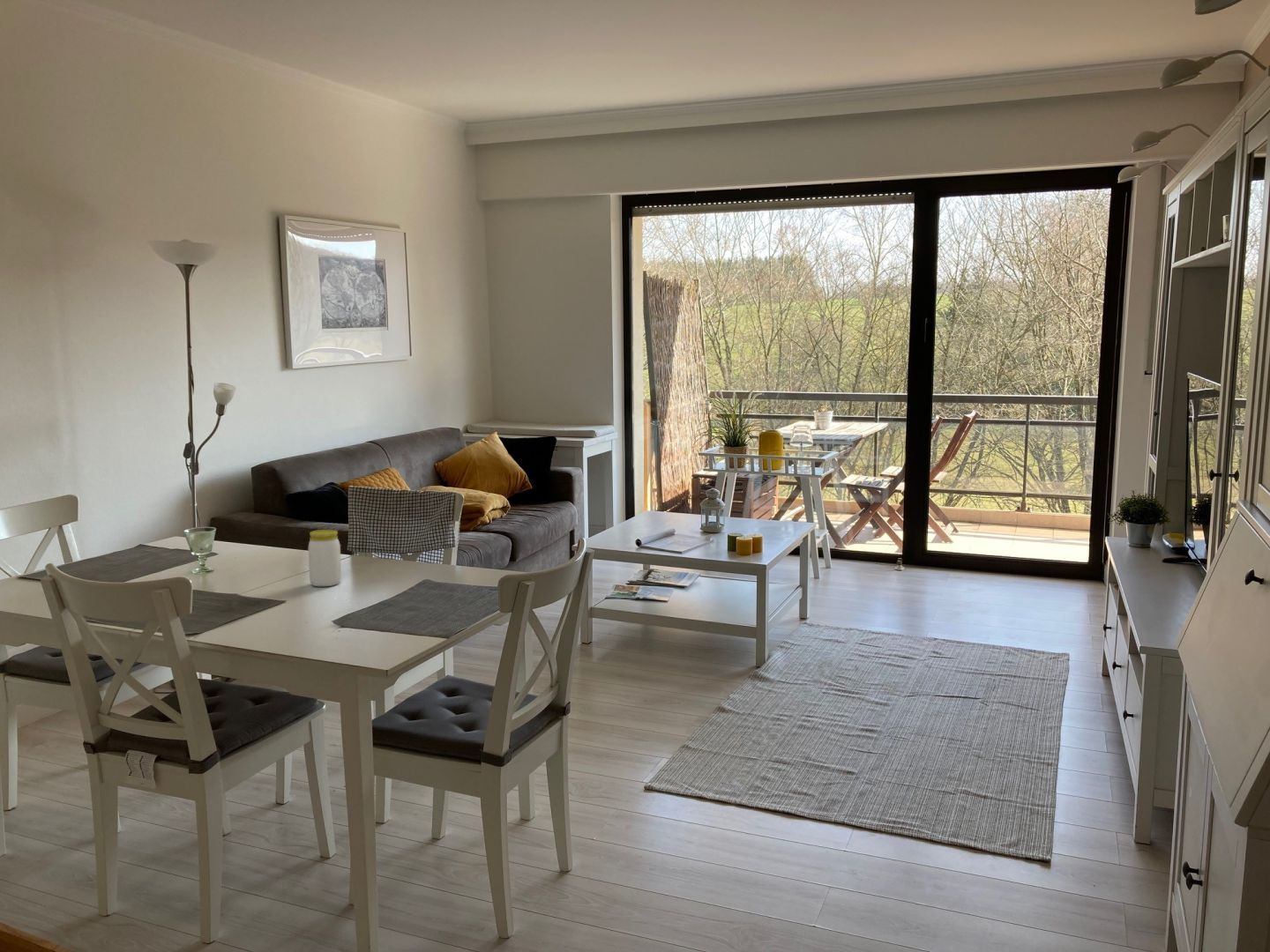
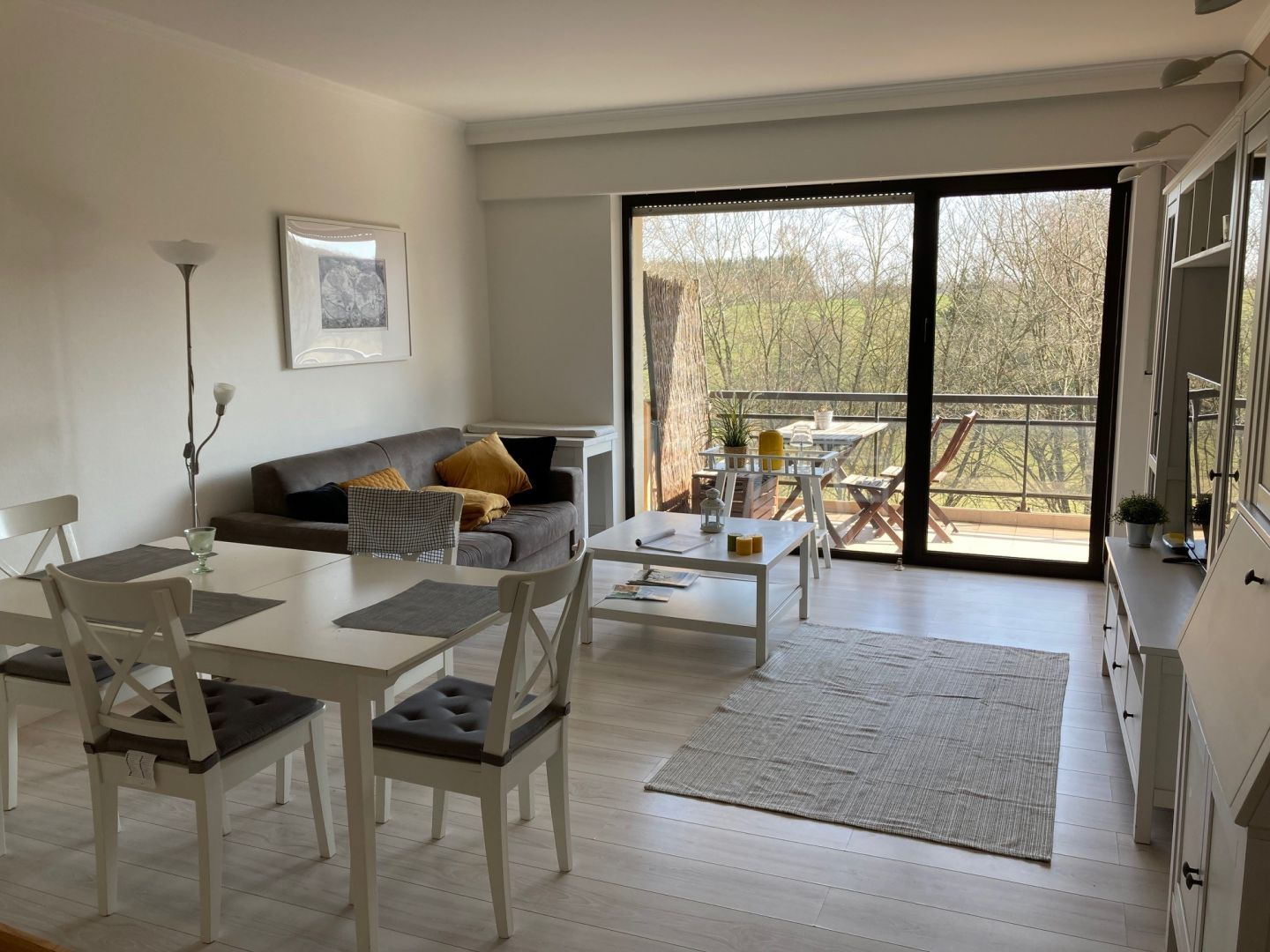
- jar (325, 557)
